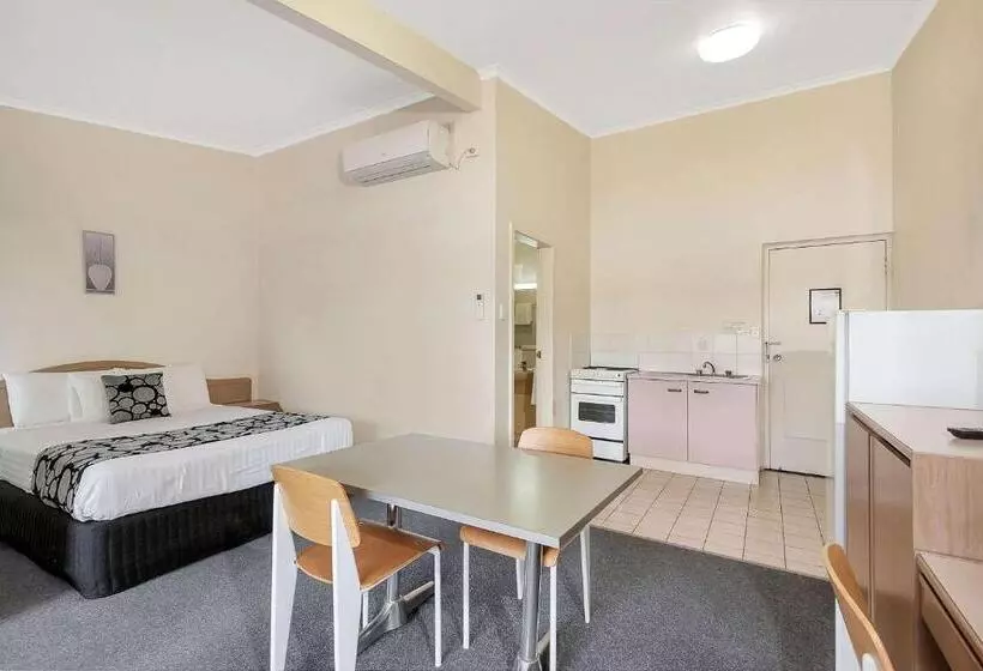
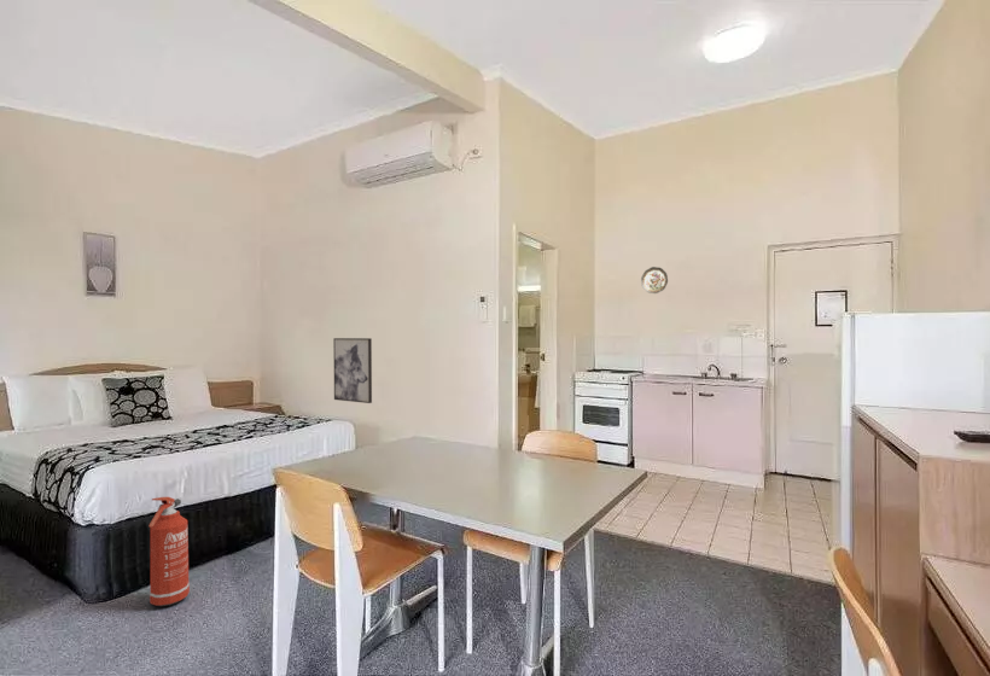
+ fire extinguisher (165, 548)
+ wall art (351, 369)
+ decorative plate (654, 280)
